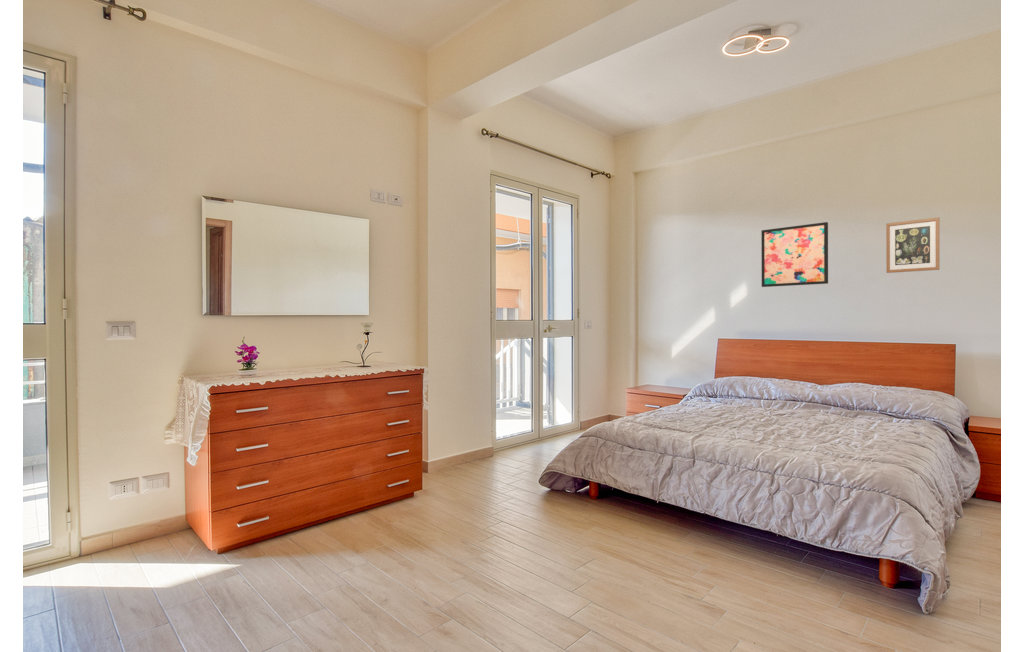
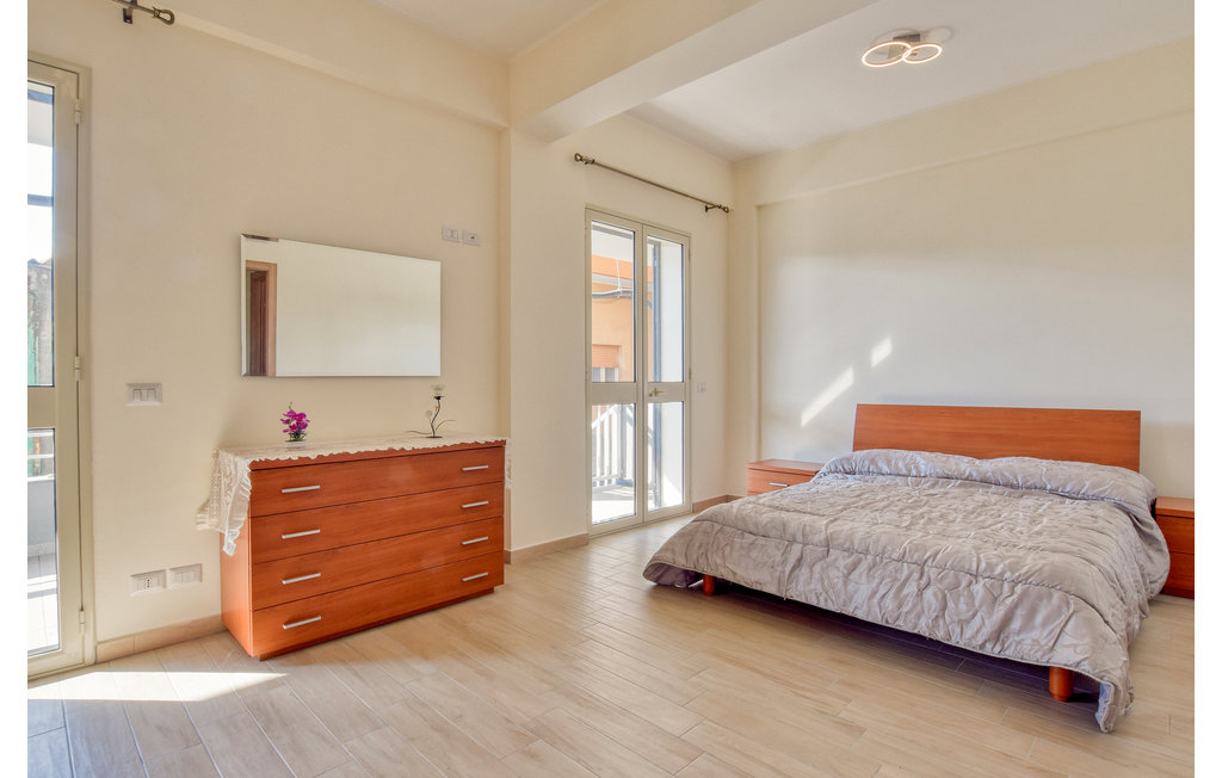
- wall art (793, 255)
- wall art (912, 246)
